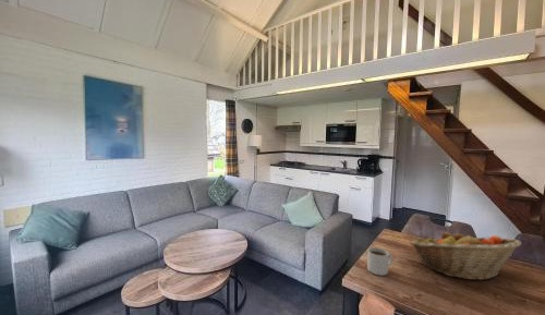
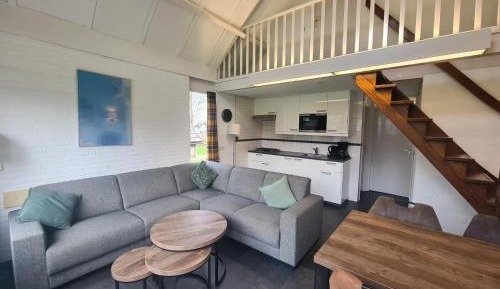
- fruit basket (461, 249)
- mug (380, 259)
